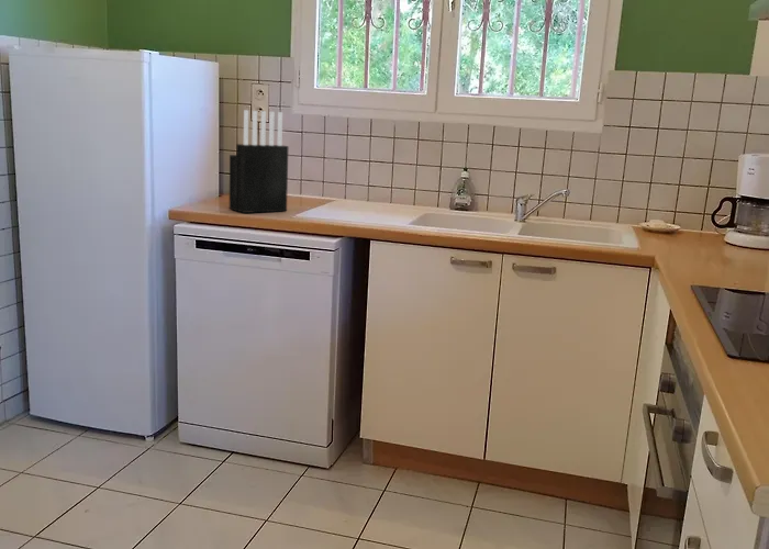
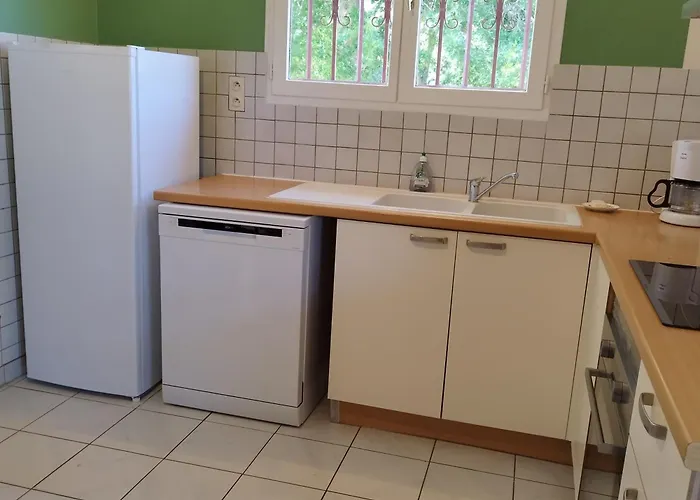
- knife block (257, 160)
